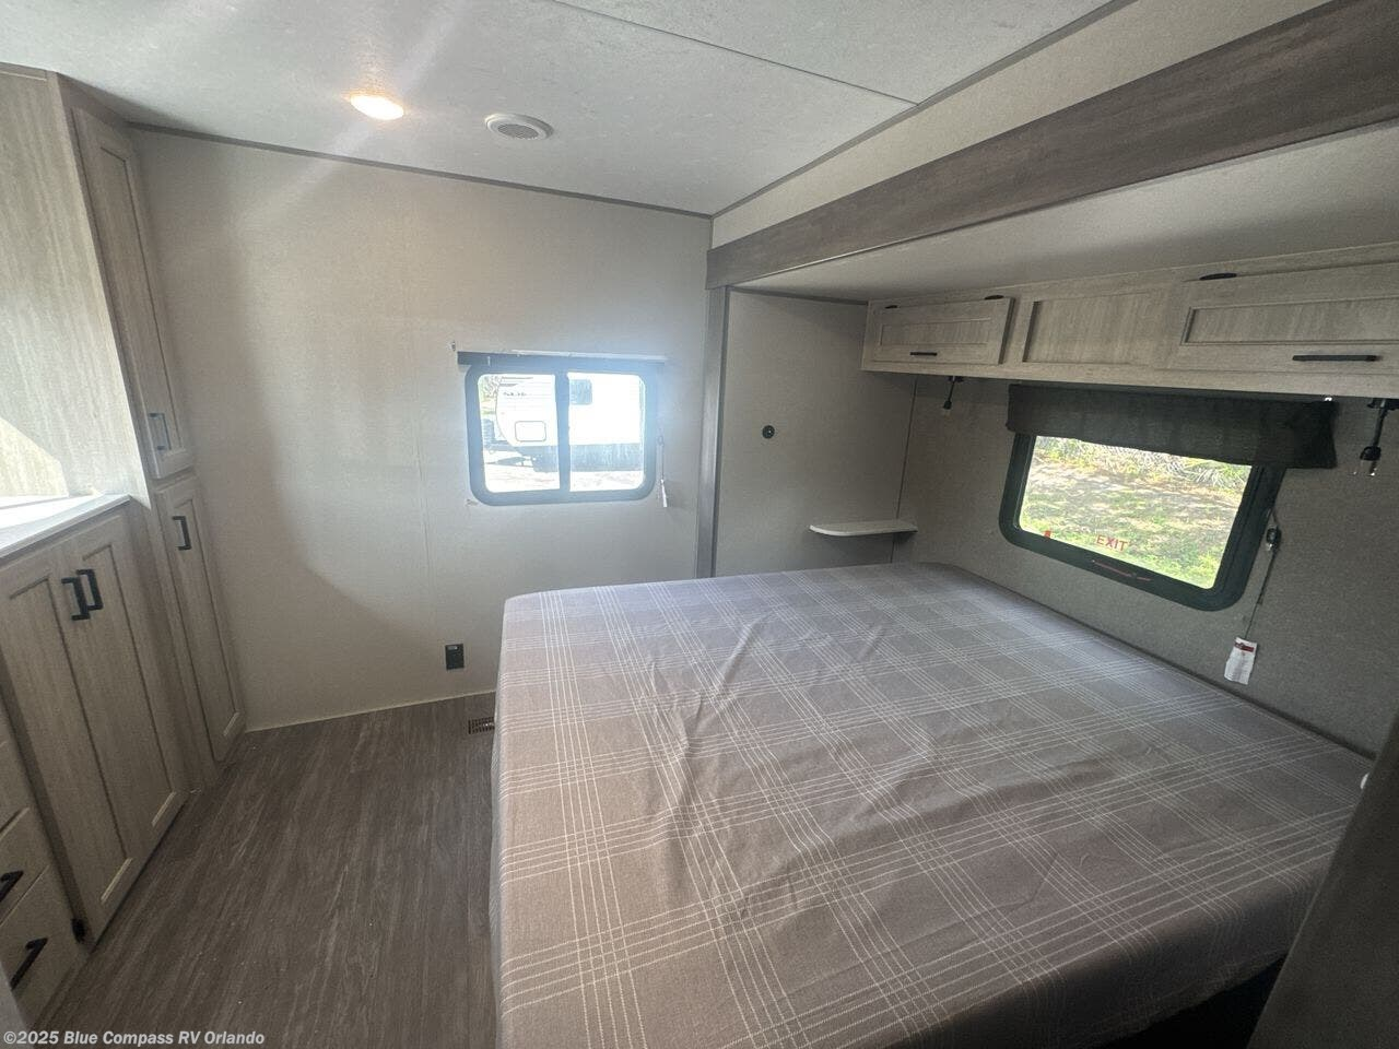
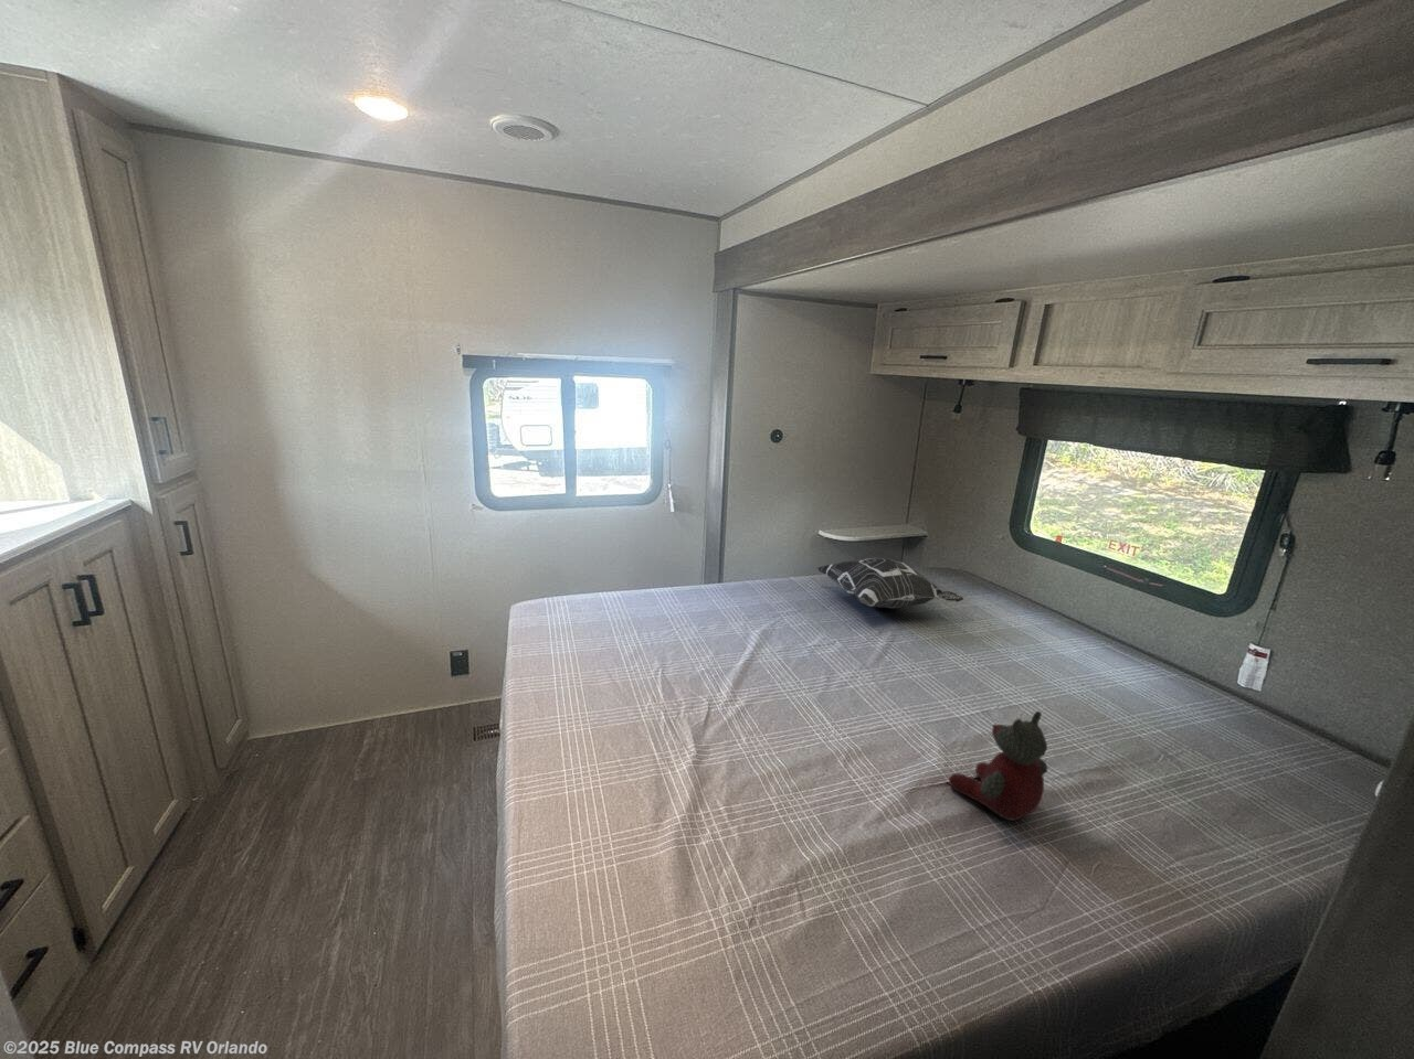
+ stuffed bear (1002, 754)
+ decorative pillow (886, 583)
